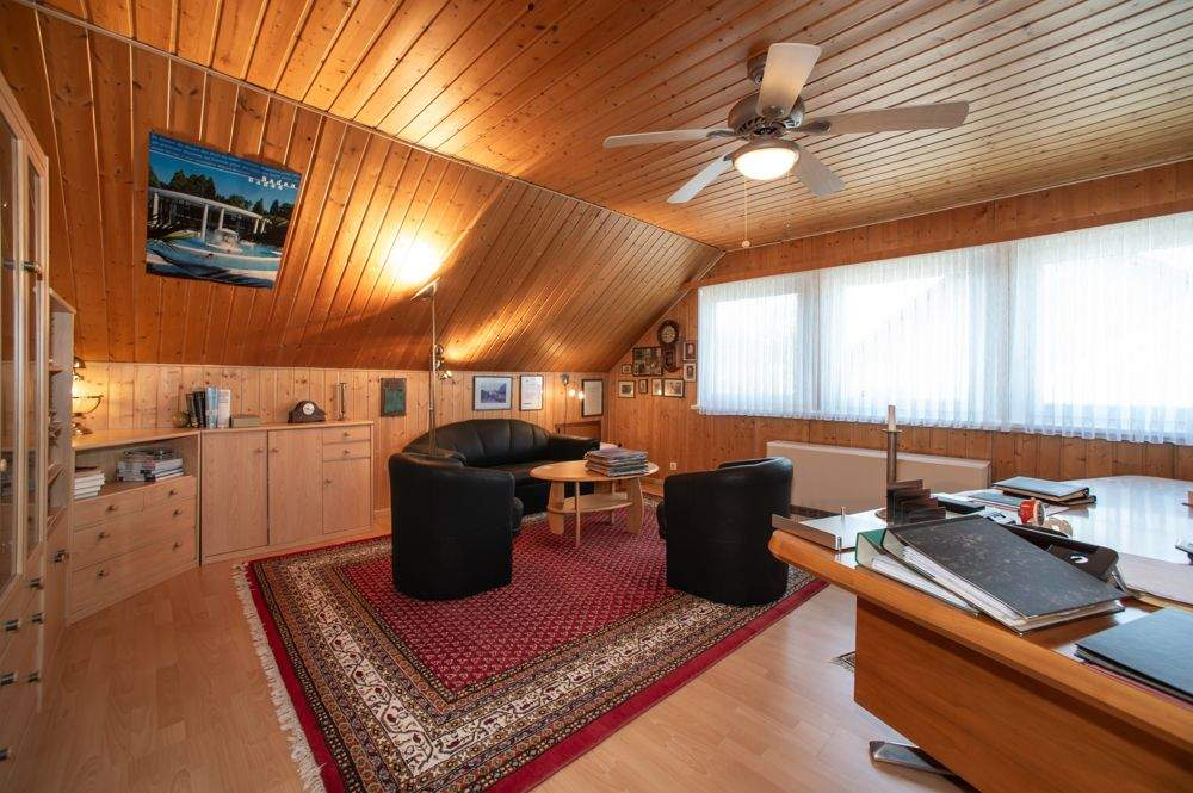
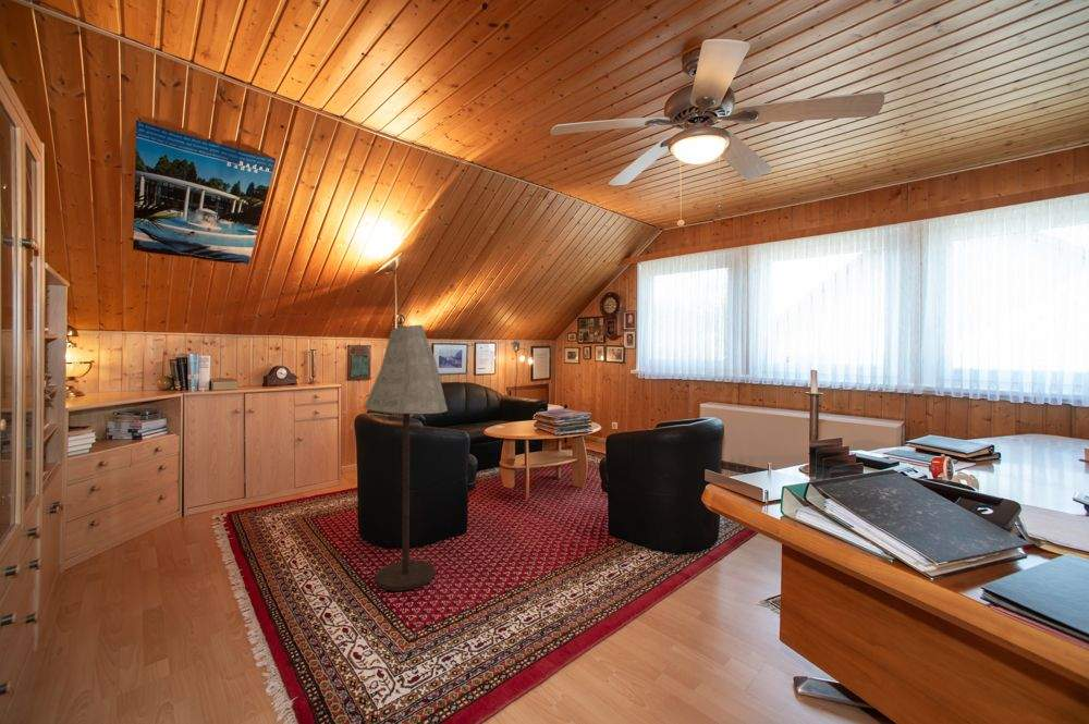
+ floor lamp (406, 451)
